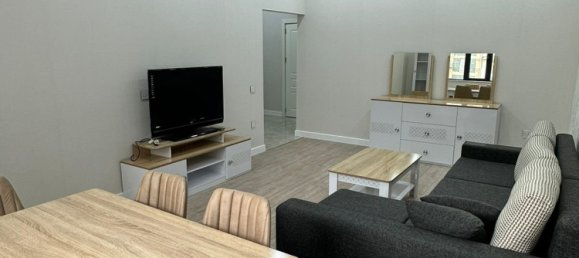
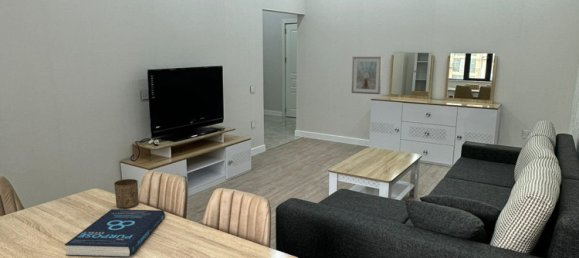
+ book (120, 230)
+ cup (126, 193)
+ picture frame (366, 75)
